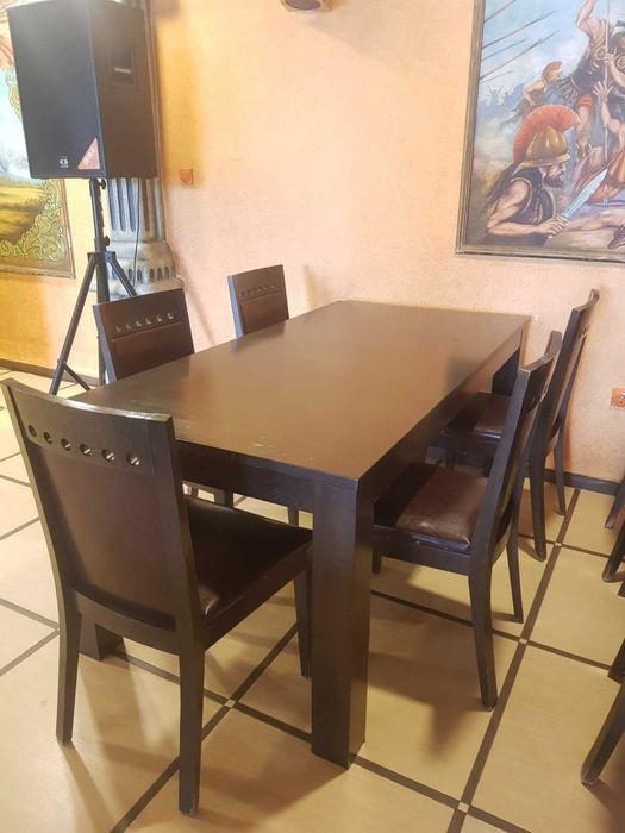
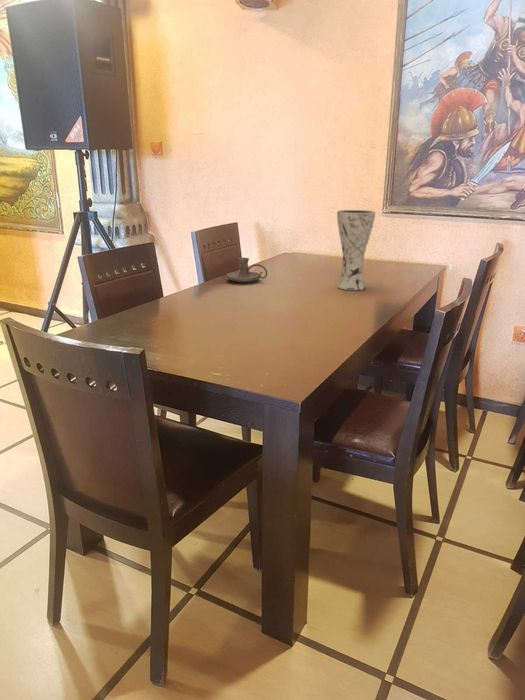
+ vase (353, 249)
+ candle holder (247, 269)
